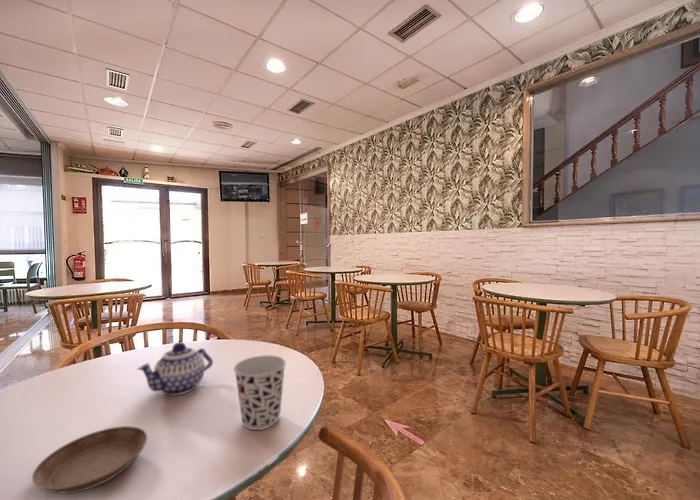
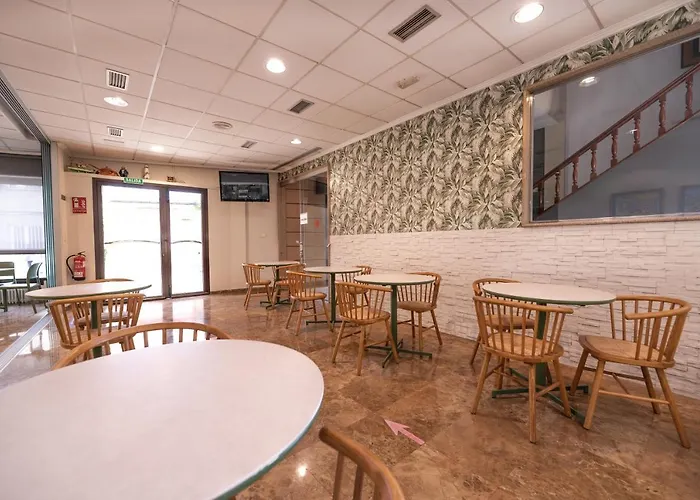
- cup (260, 392)
- teapot (178, 366)
- saucer (95, 460)
